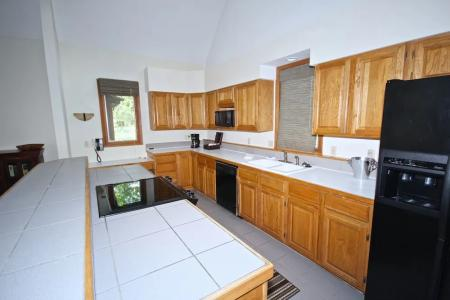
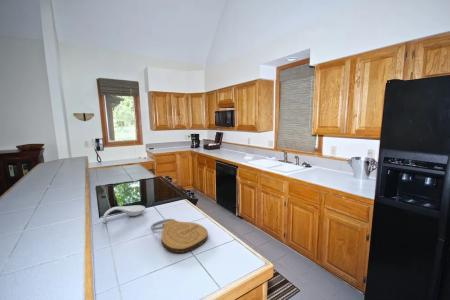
+ spoon rest (125, 211)
+ key chain (175, 229)
